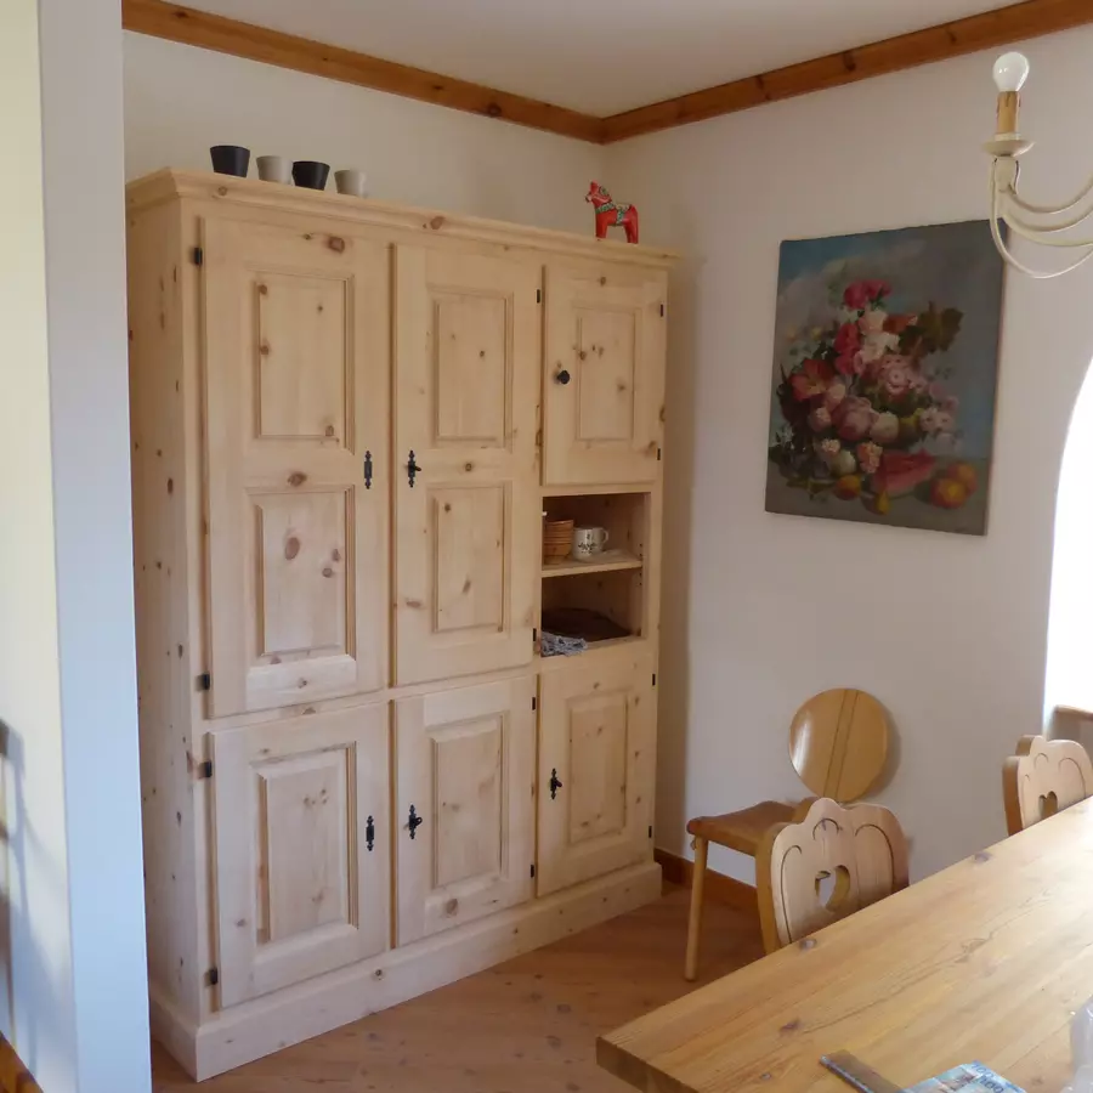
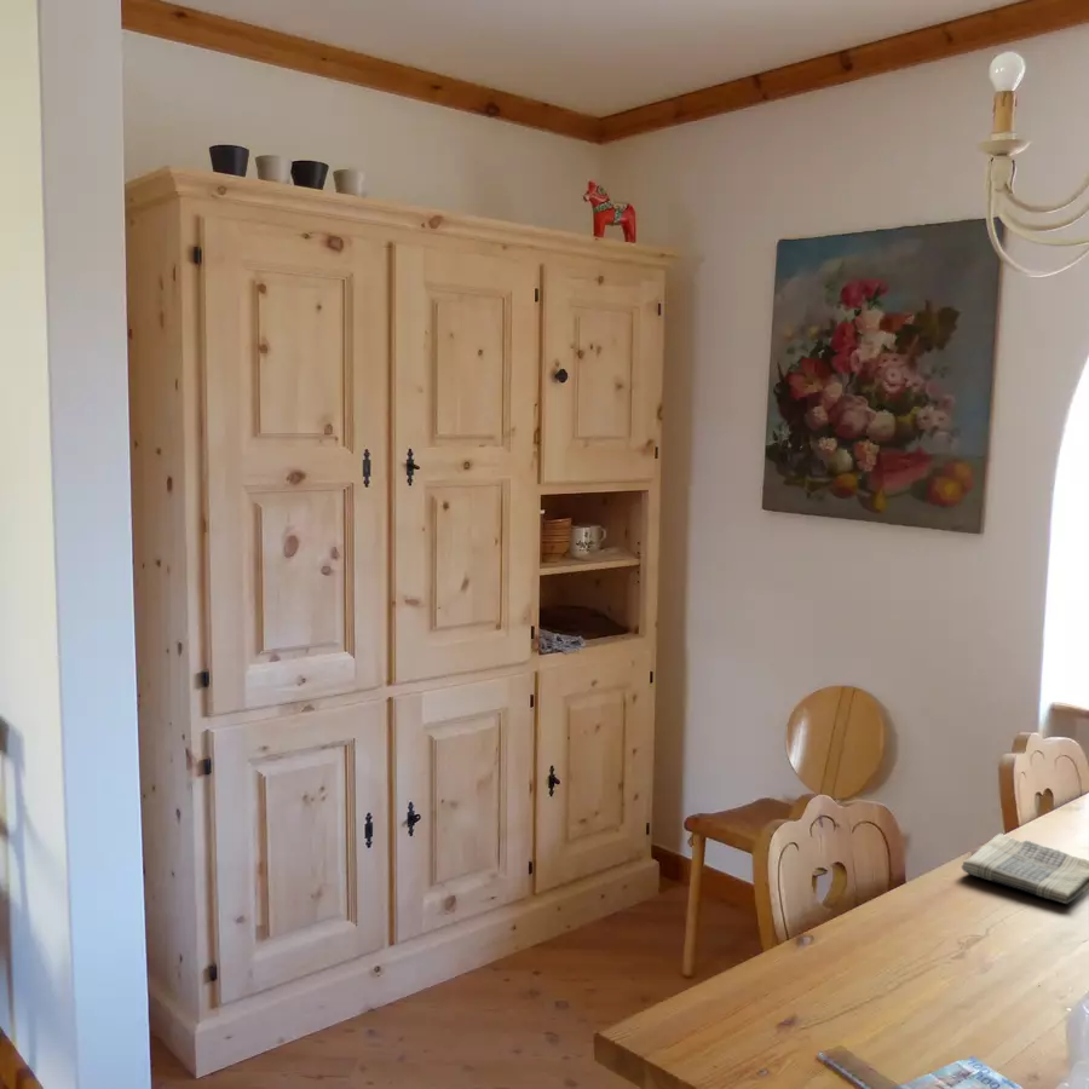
+ dish towel (1035, 865)
